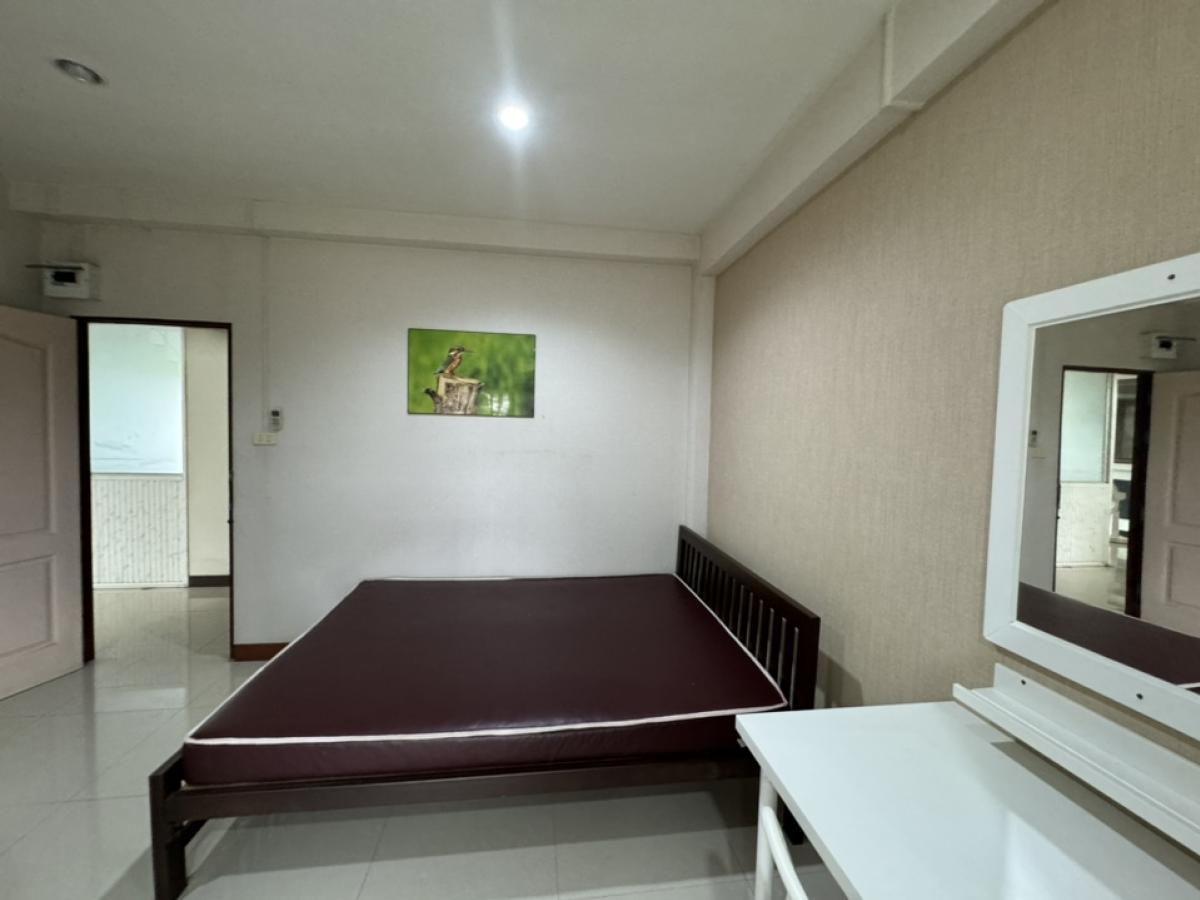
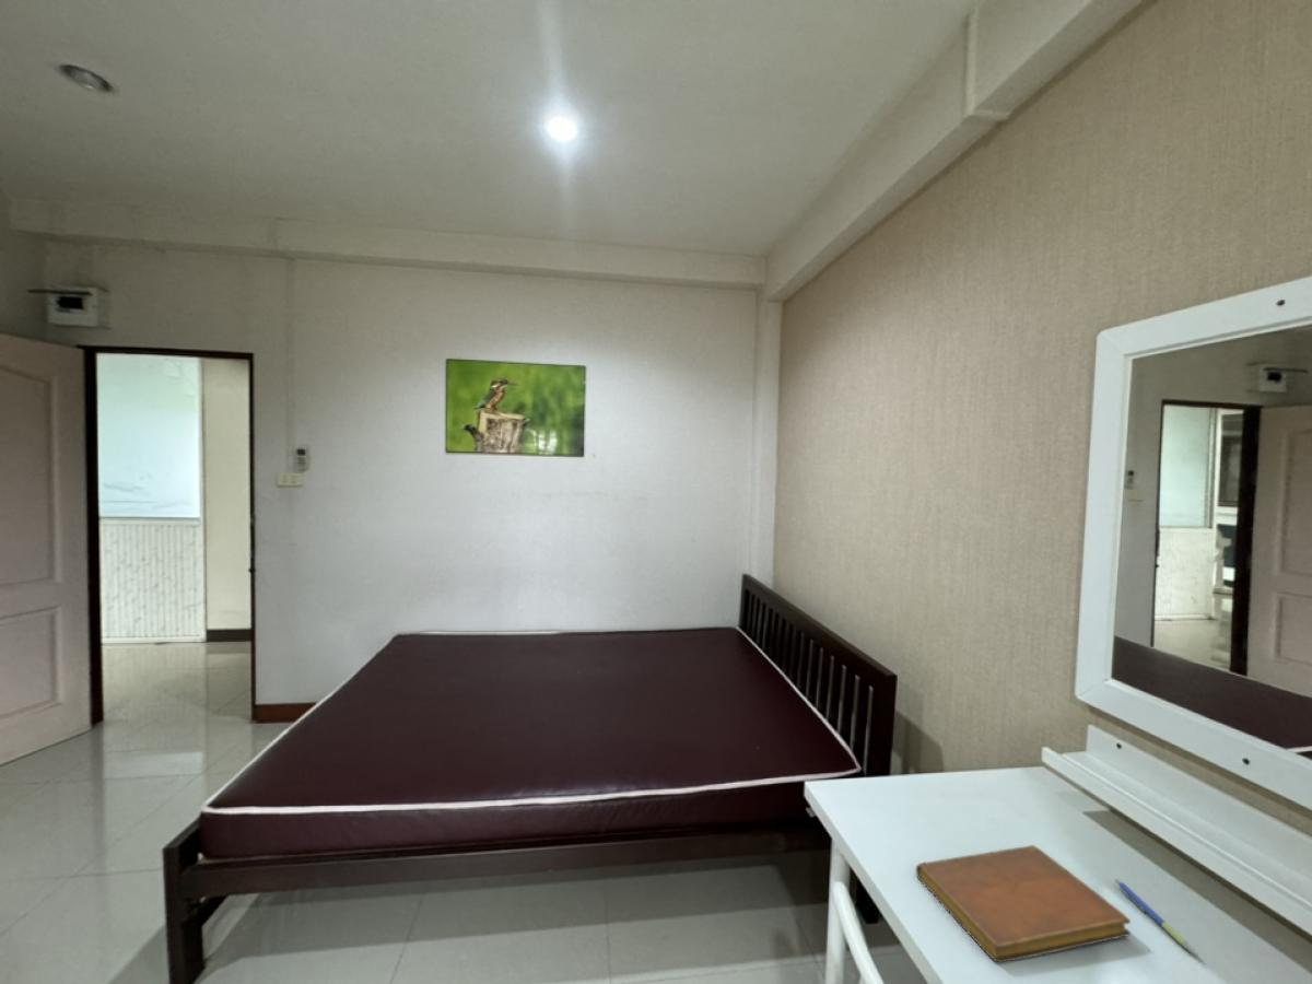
+ pen (1153, 915)
+ notebook (1016, 895)
